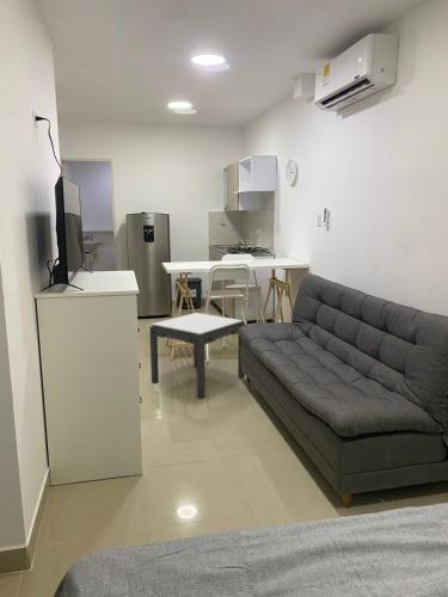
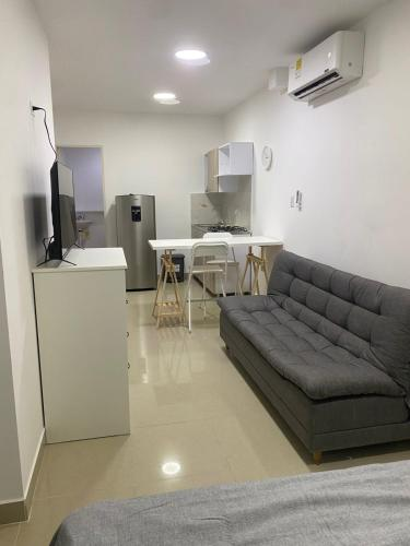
- side table (198, 351)
